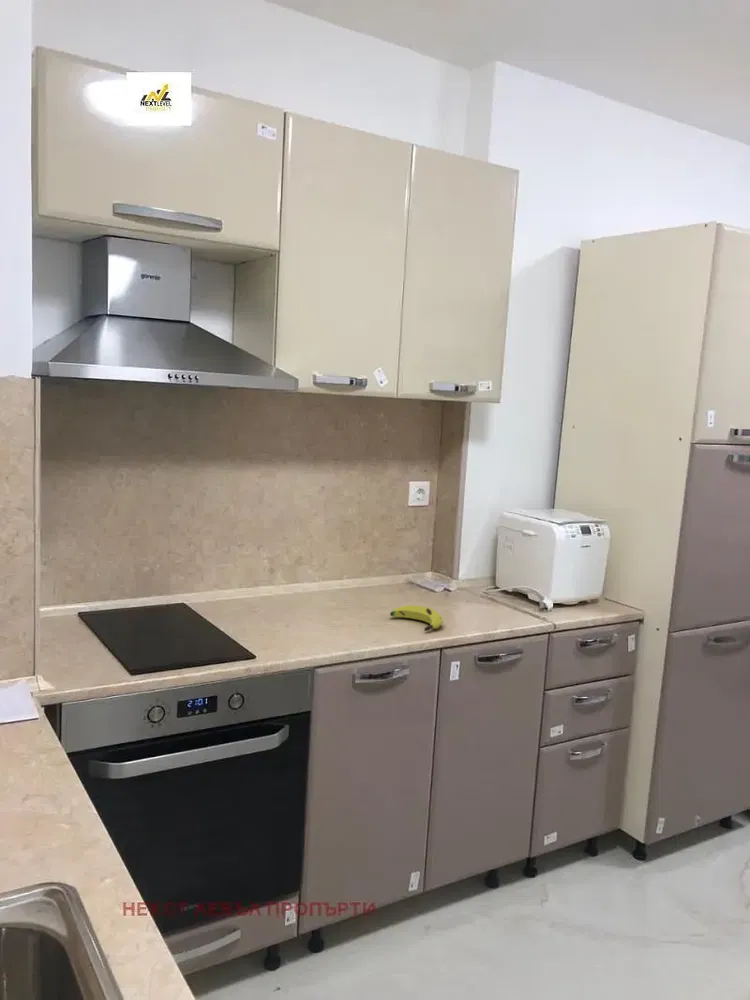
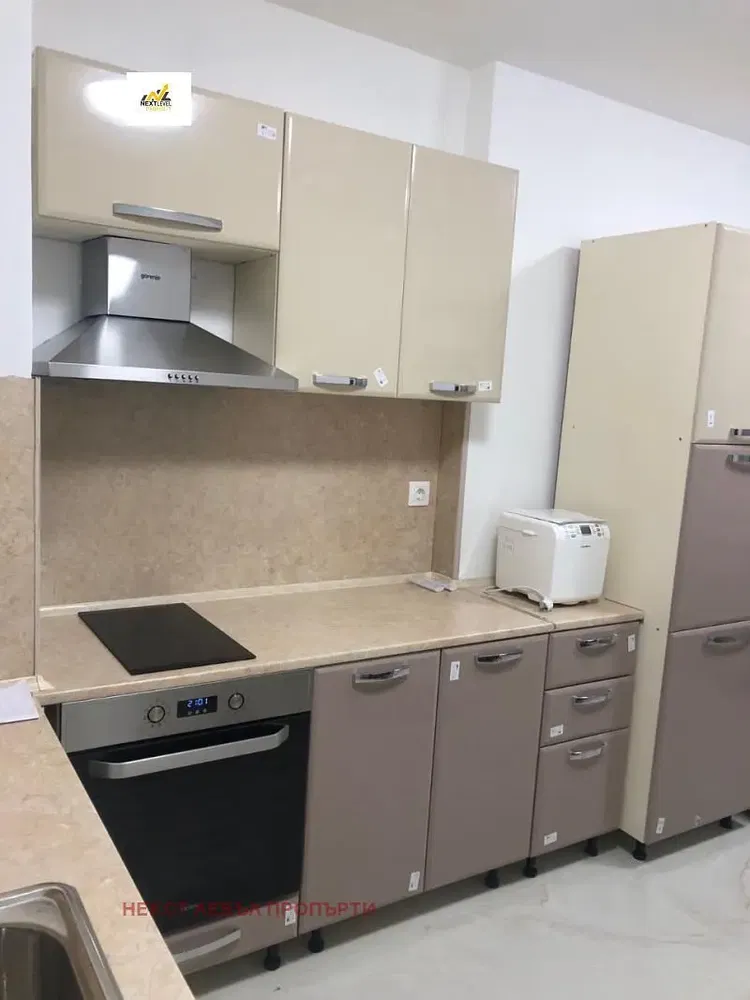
- banana (415, 616)
